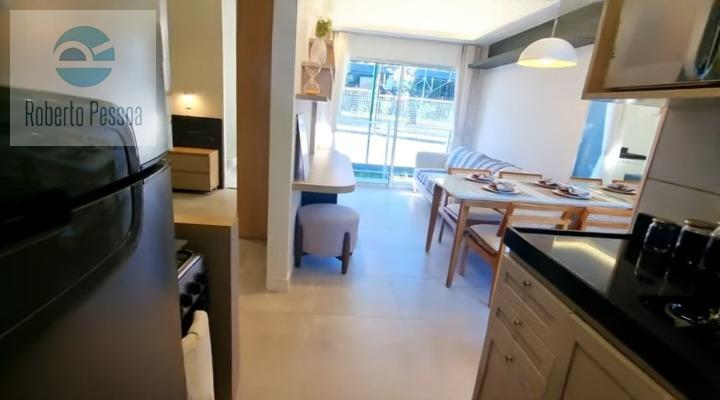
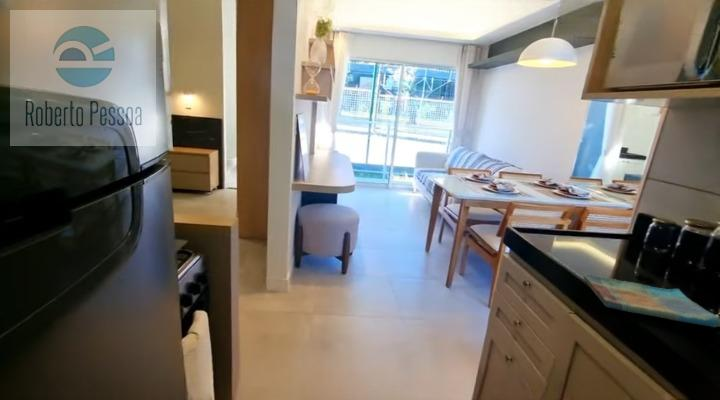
+ dish towel (645, 297)
